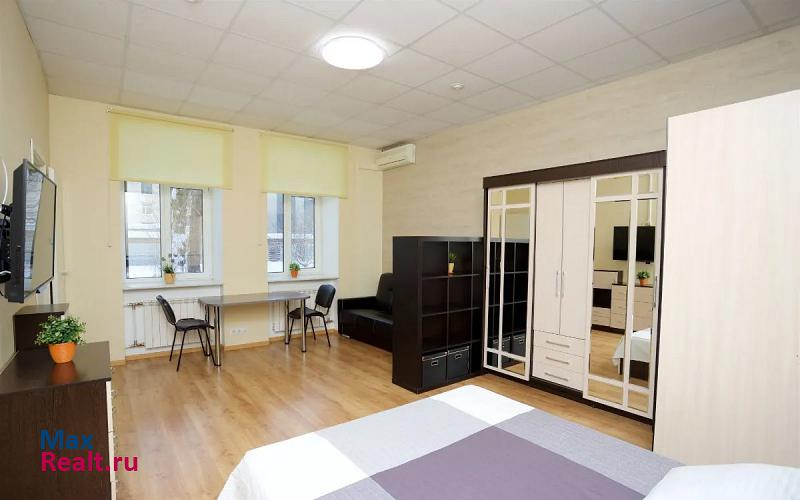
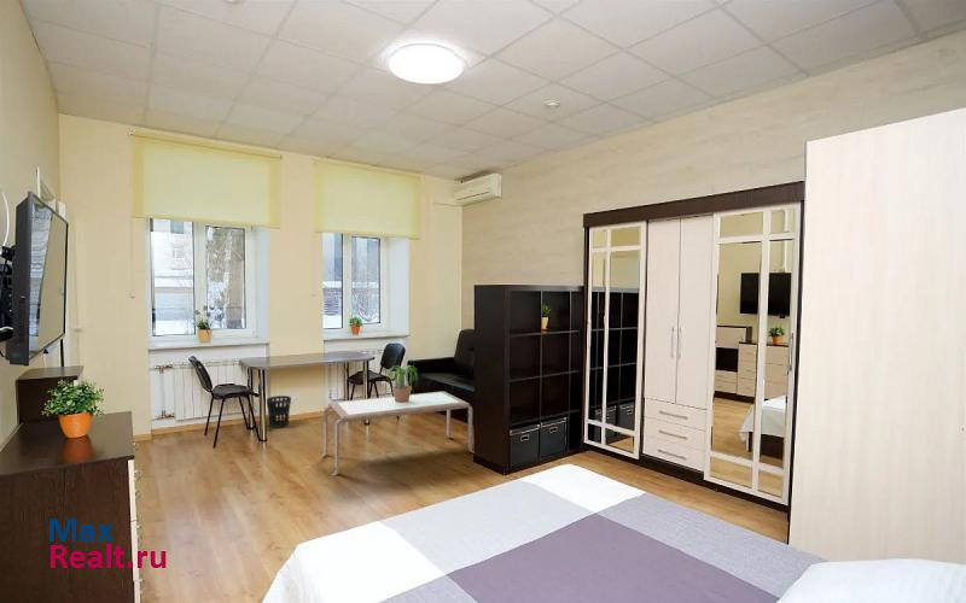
+ wastebasket (279, 411)
+ coffee table (398, 415)
+ potted plant (406, 384)
